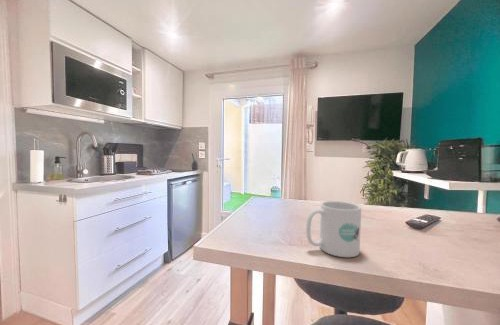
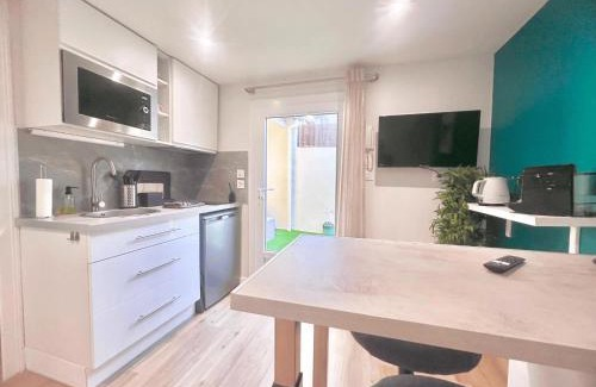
- mug (332, 227)
